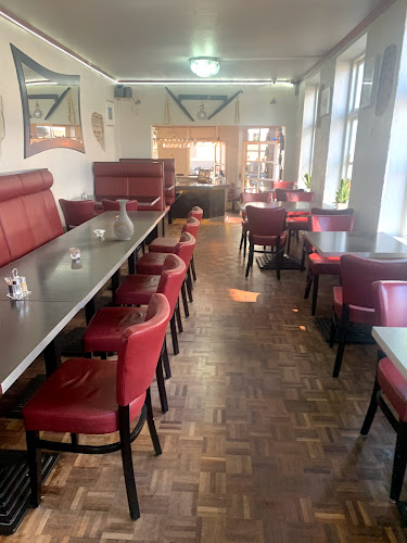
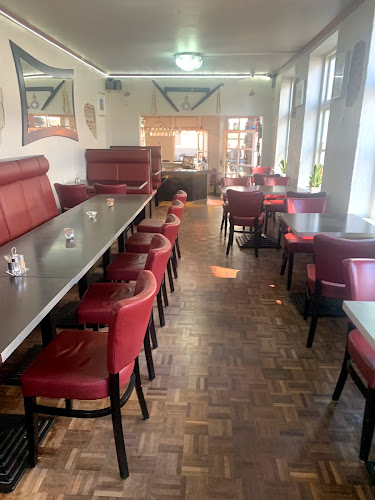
- vase (123, 219)
